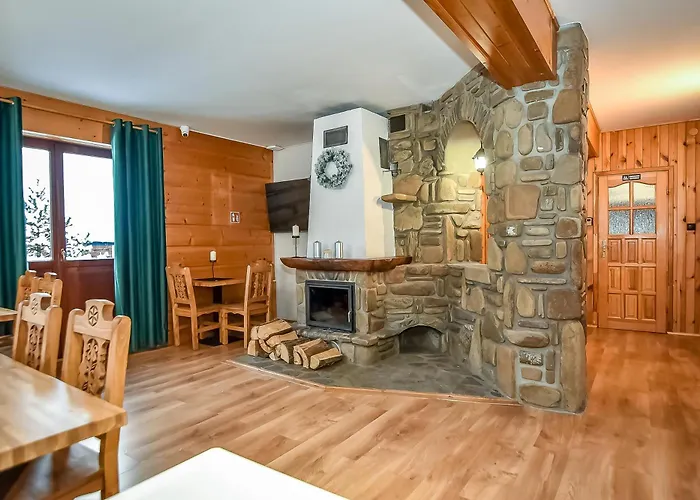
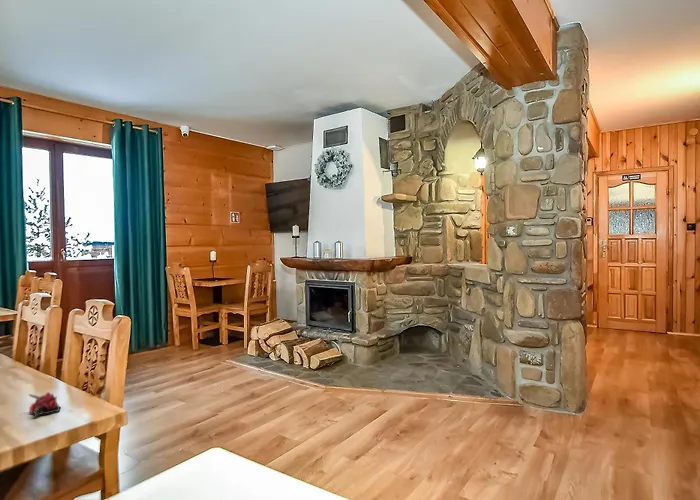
+ flower (45, 401)
